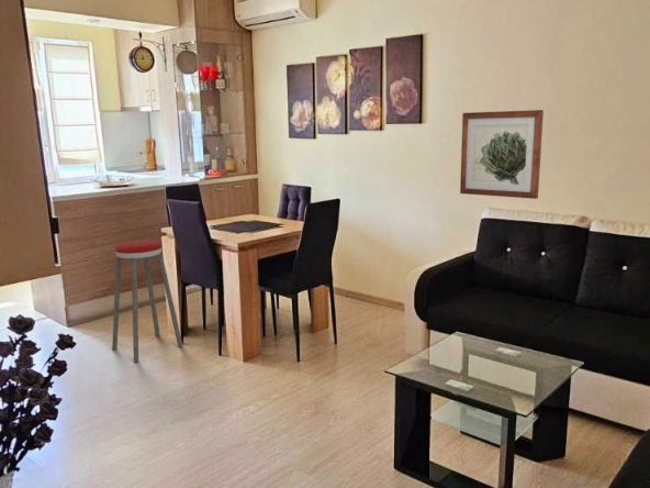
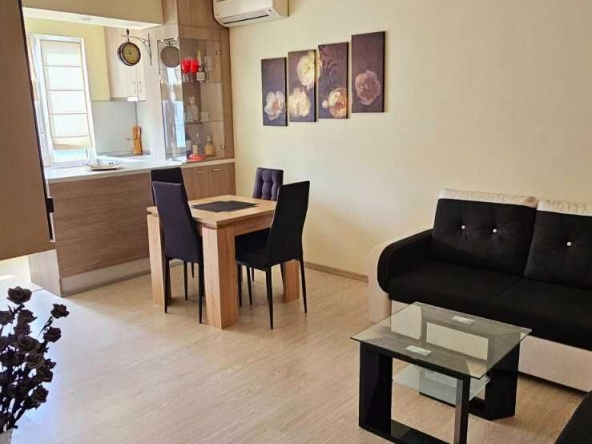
- music stool (136, 296)
- wall art (498, 154)
